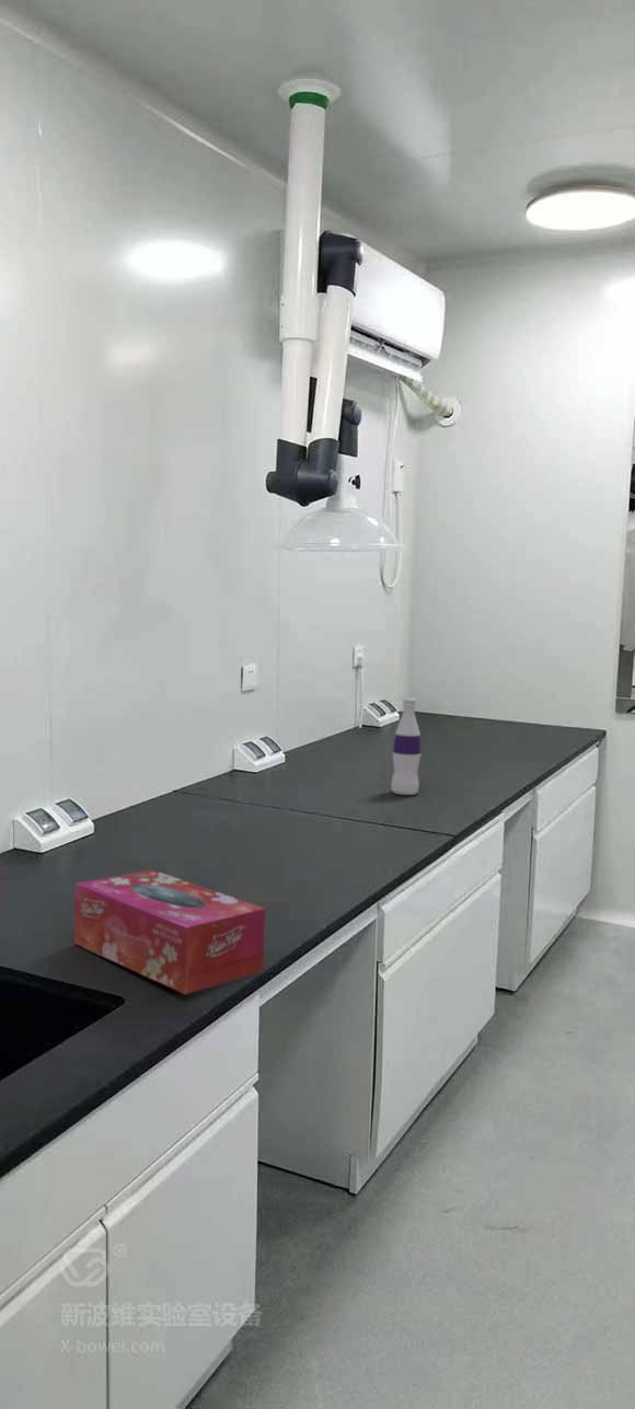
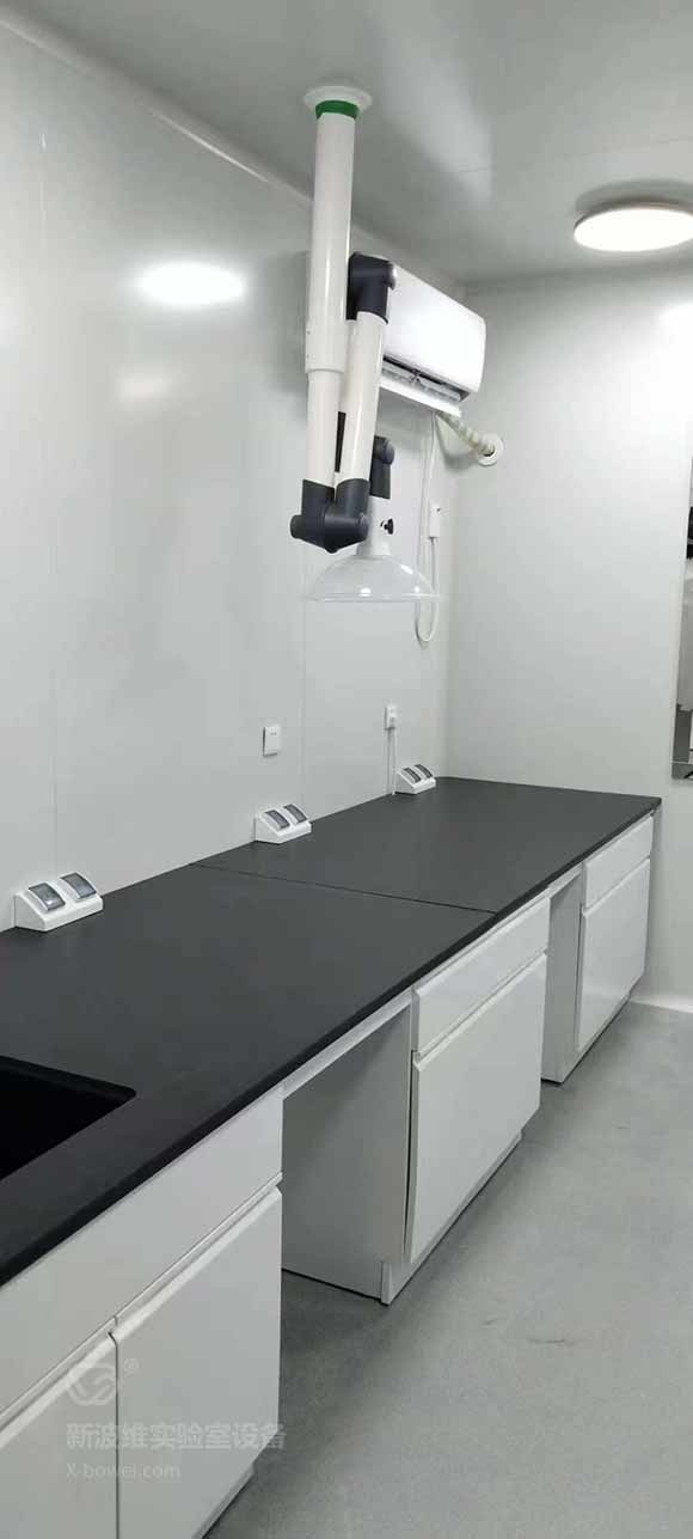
- tissue box (166, 926)
- bottle (406, 746)
